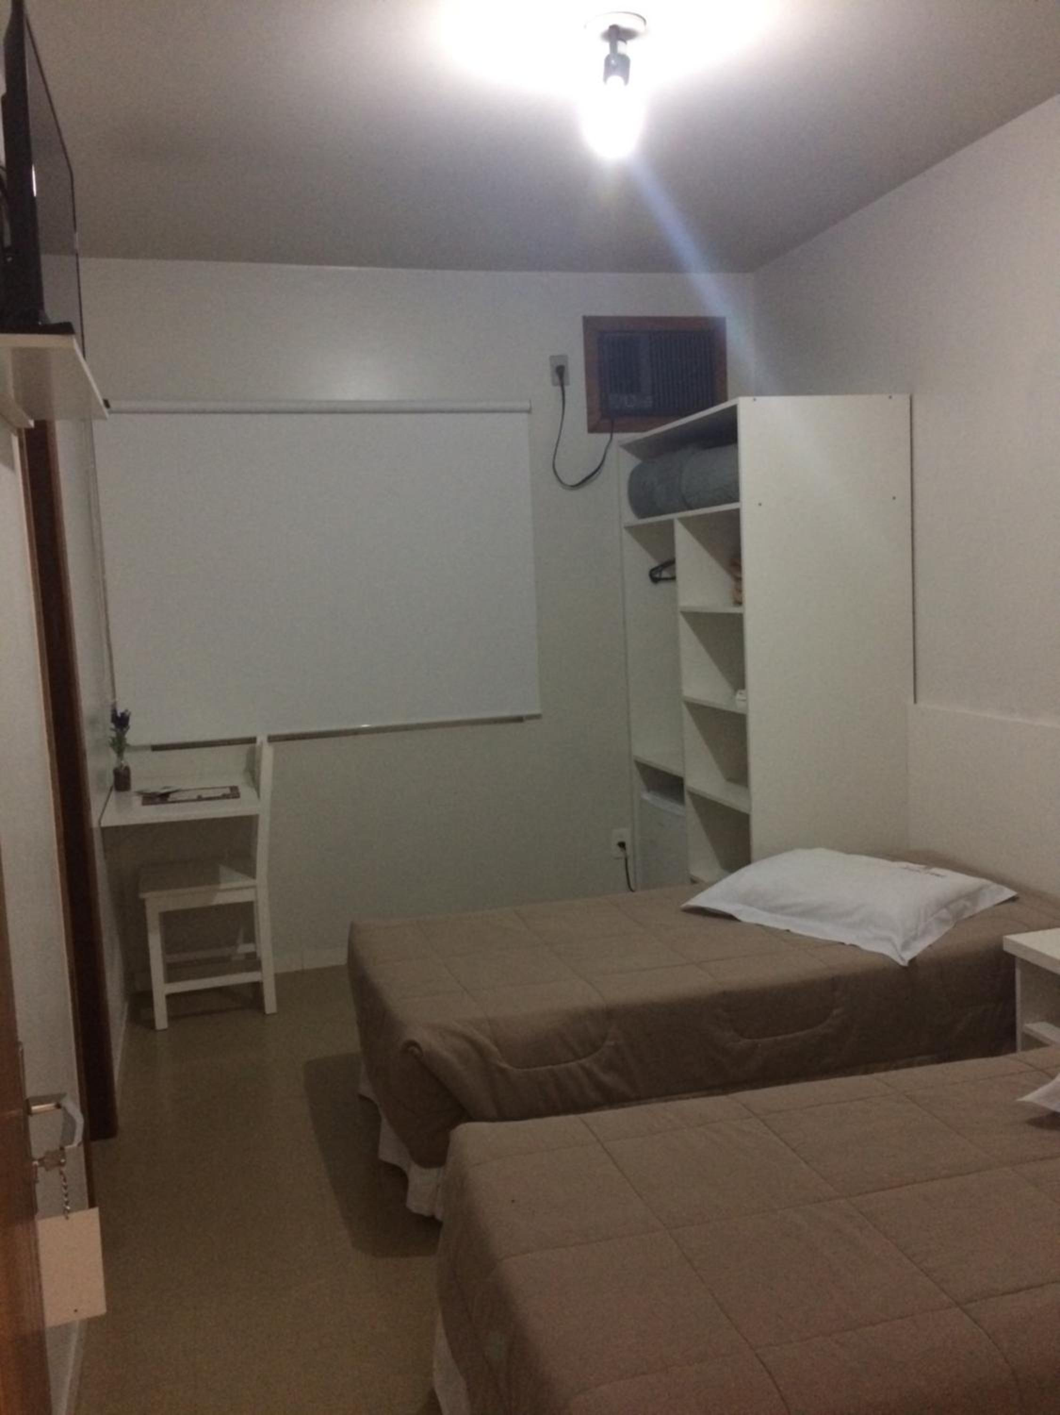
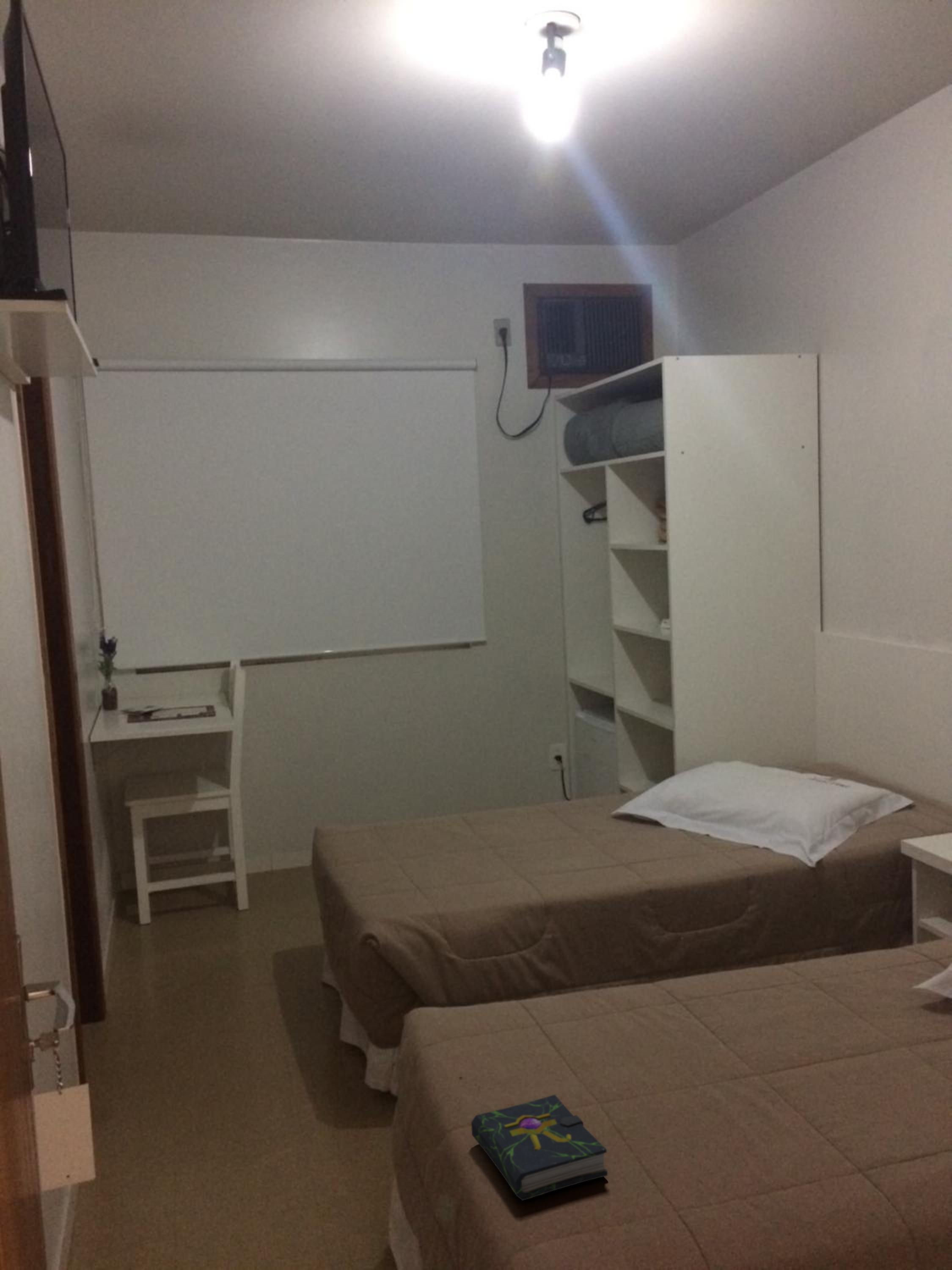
+ book (538, 1144)
